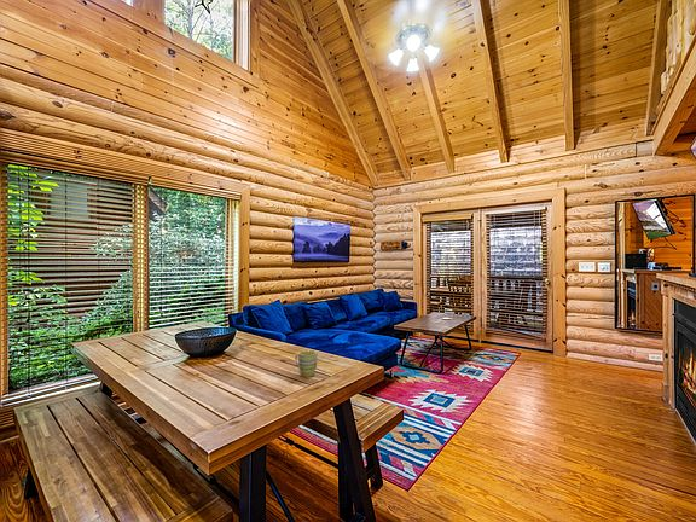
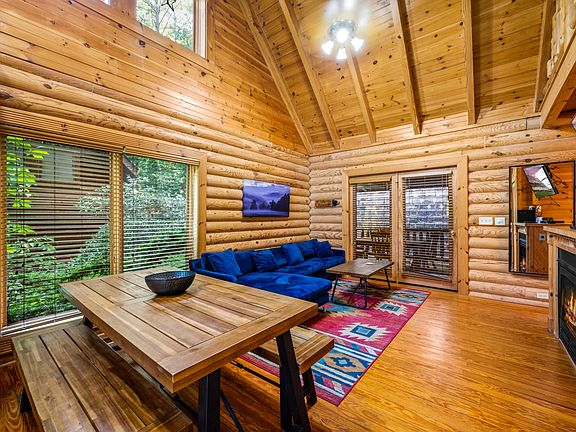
- mug (304, 362)
